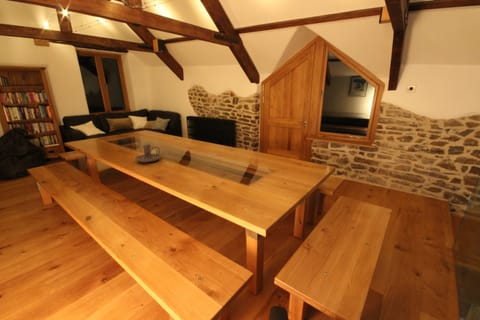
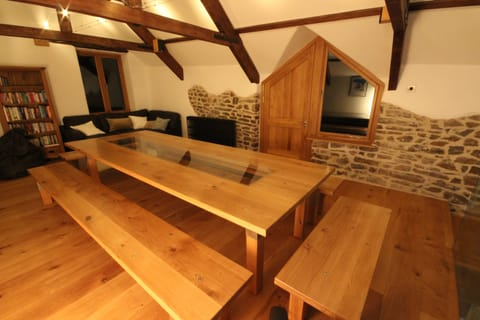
- candle holder (149, 152)
